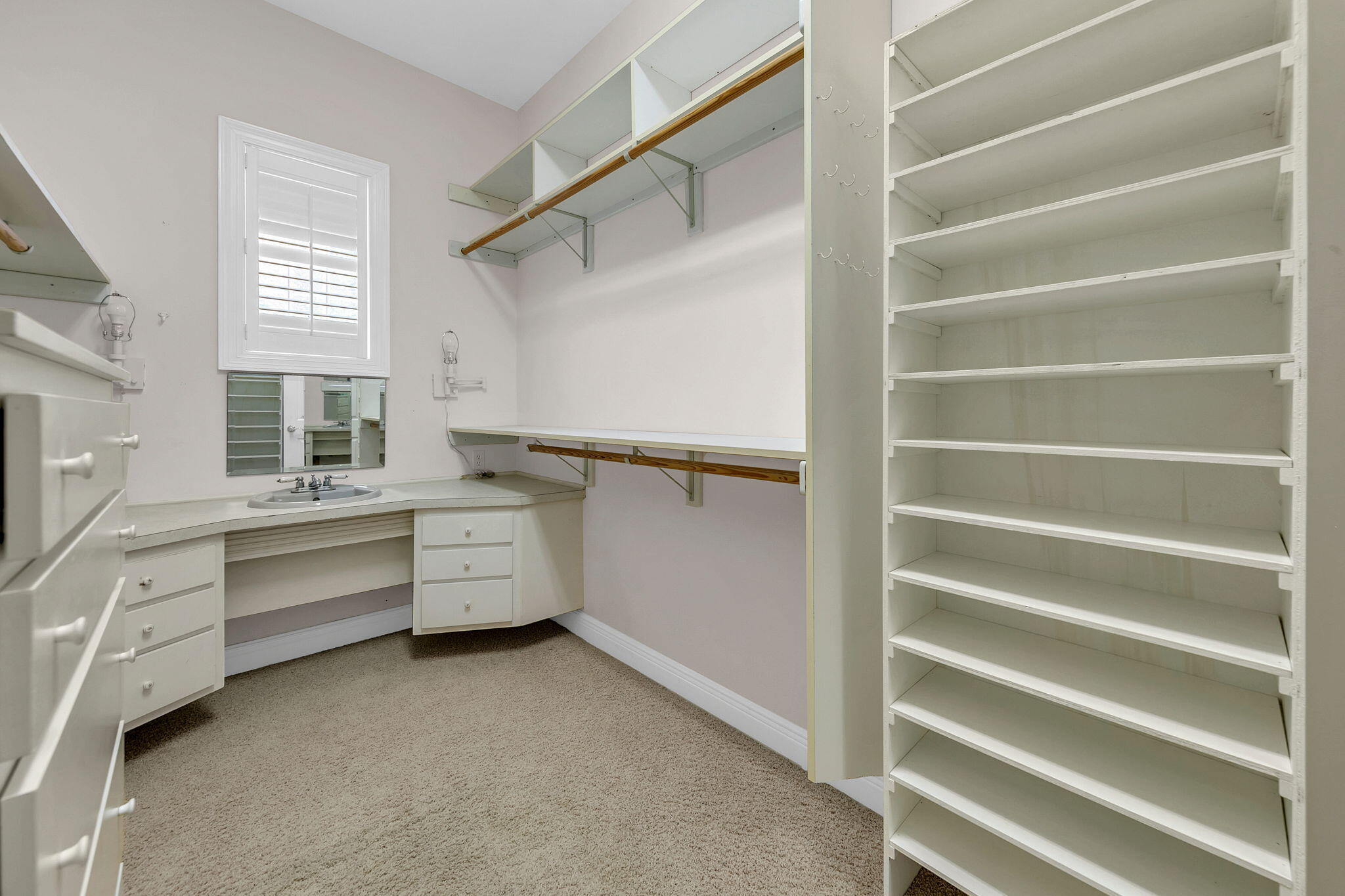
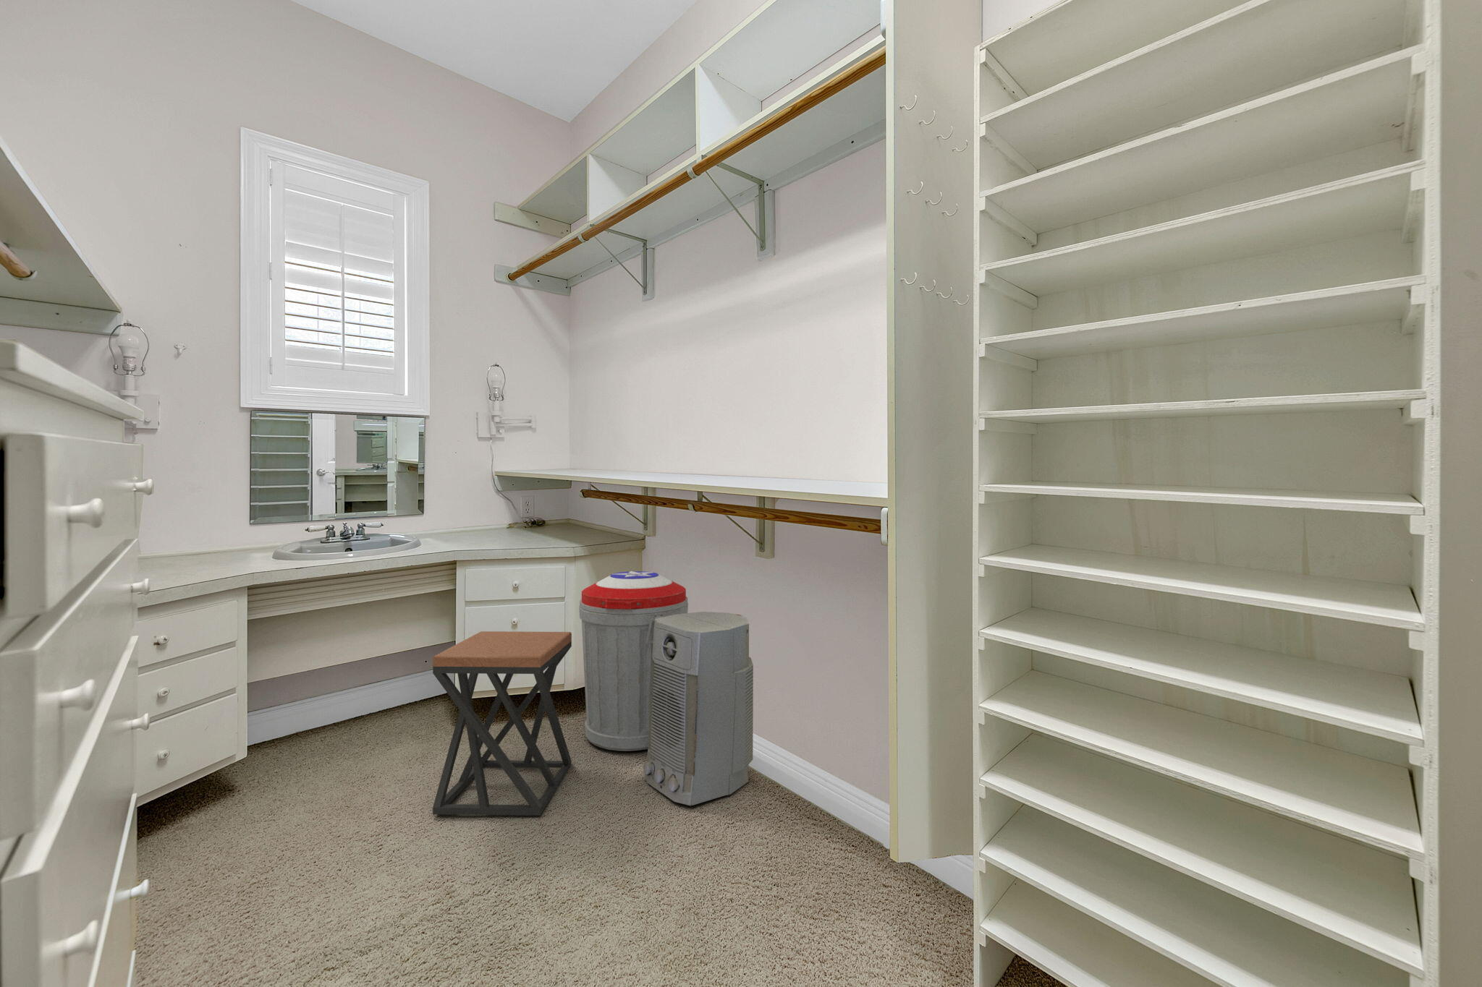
+ air purifier (703, 698)
+ trash can (634, 652)
+ stool (509, 714)
